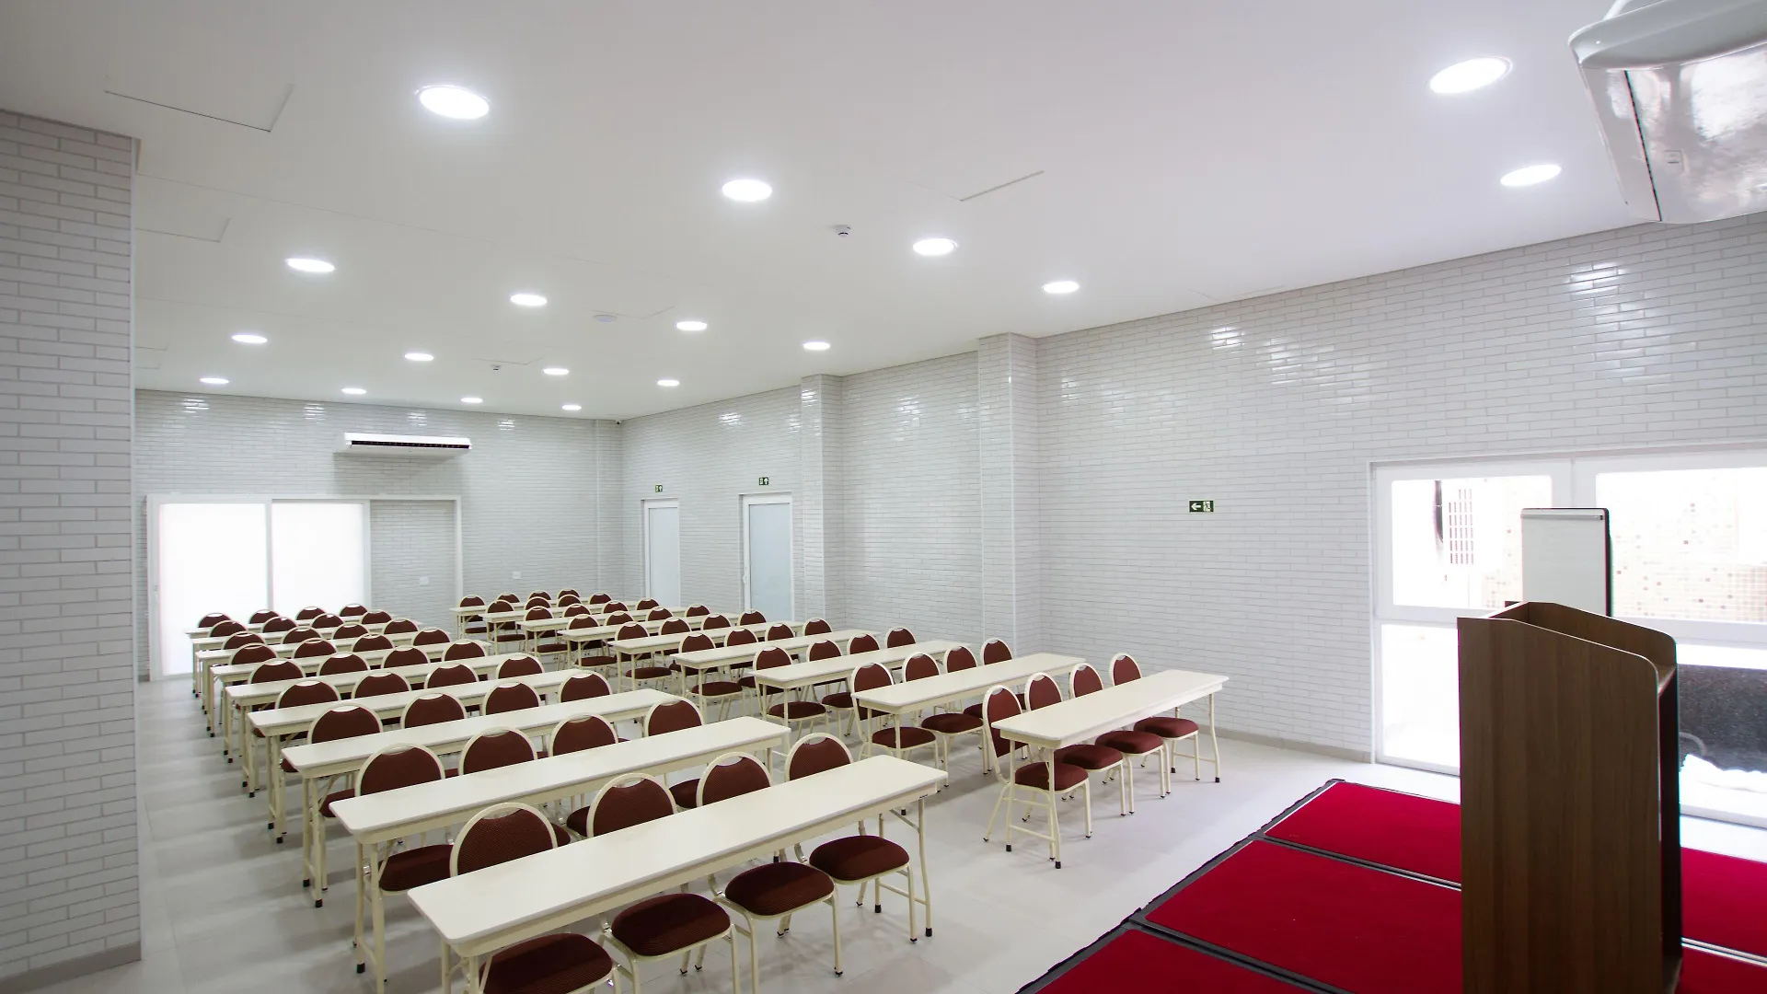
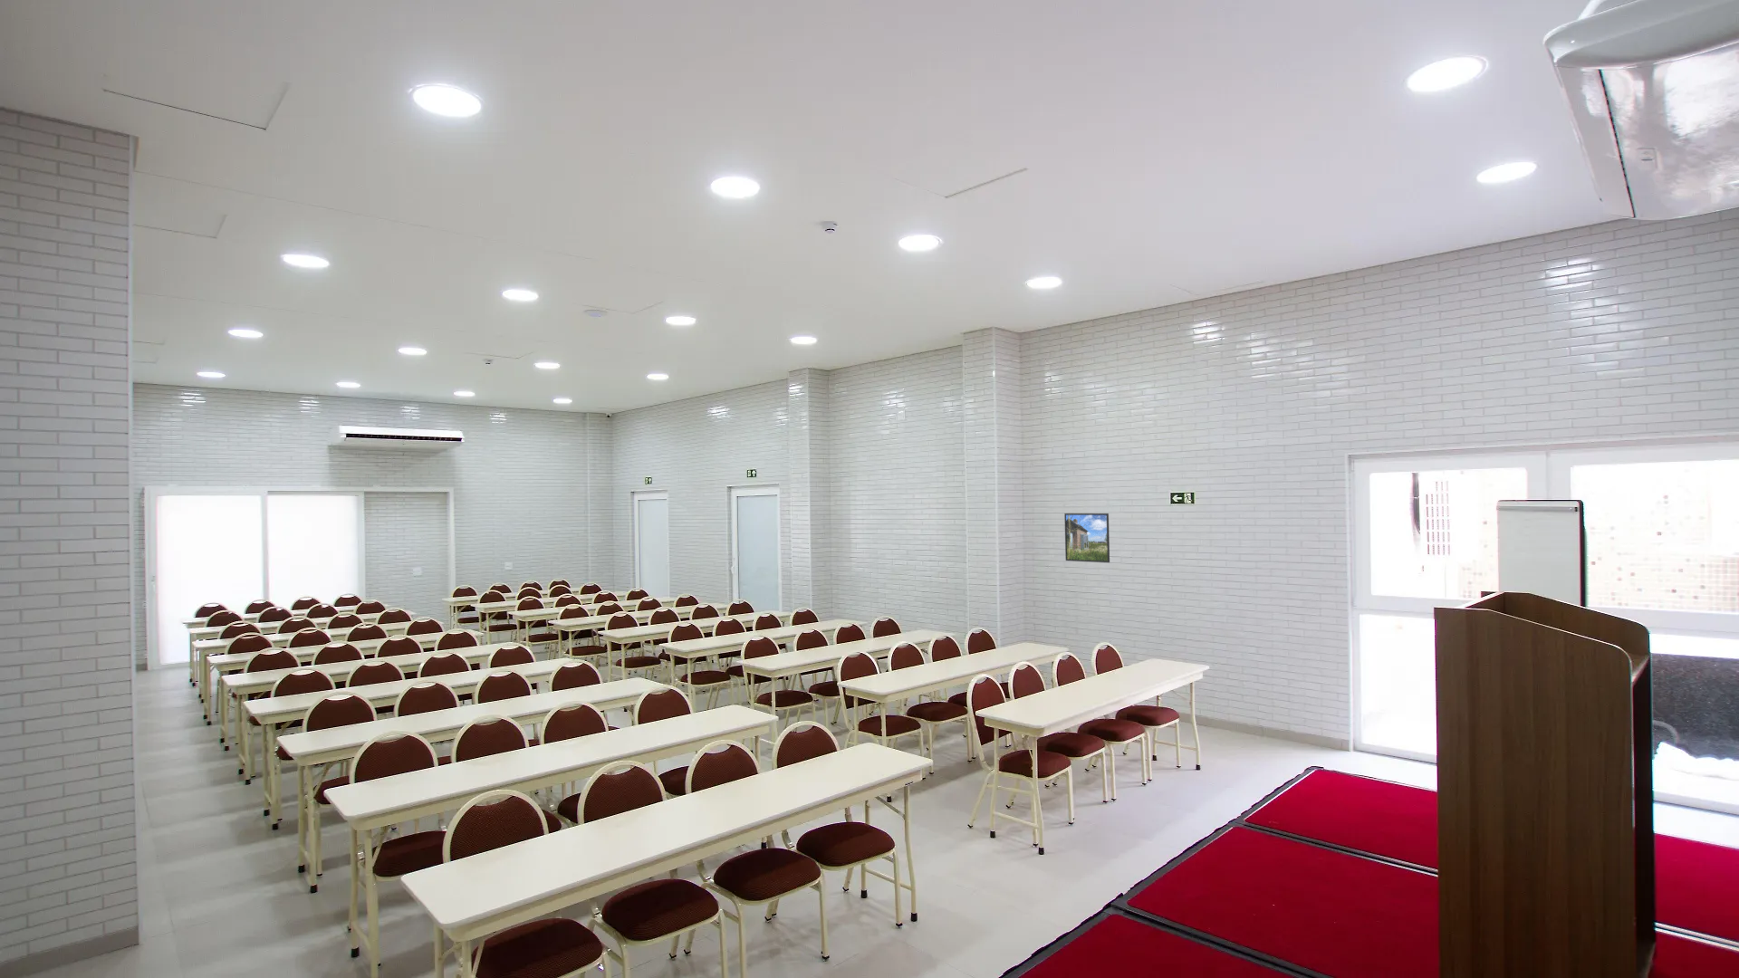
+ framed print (1086, 537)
